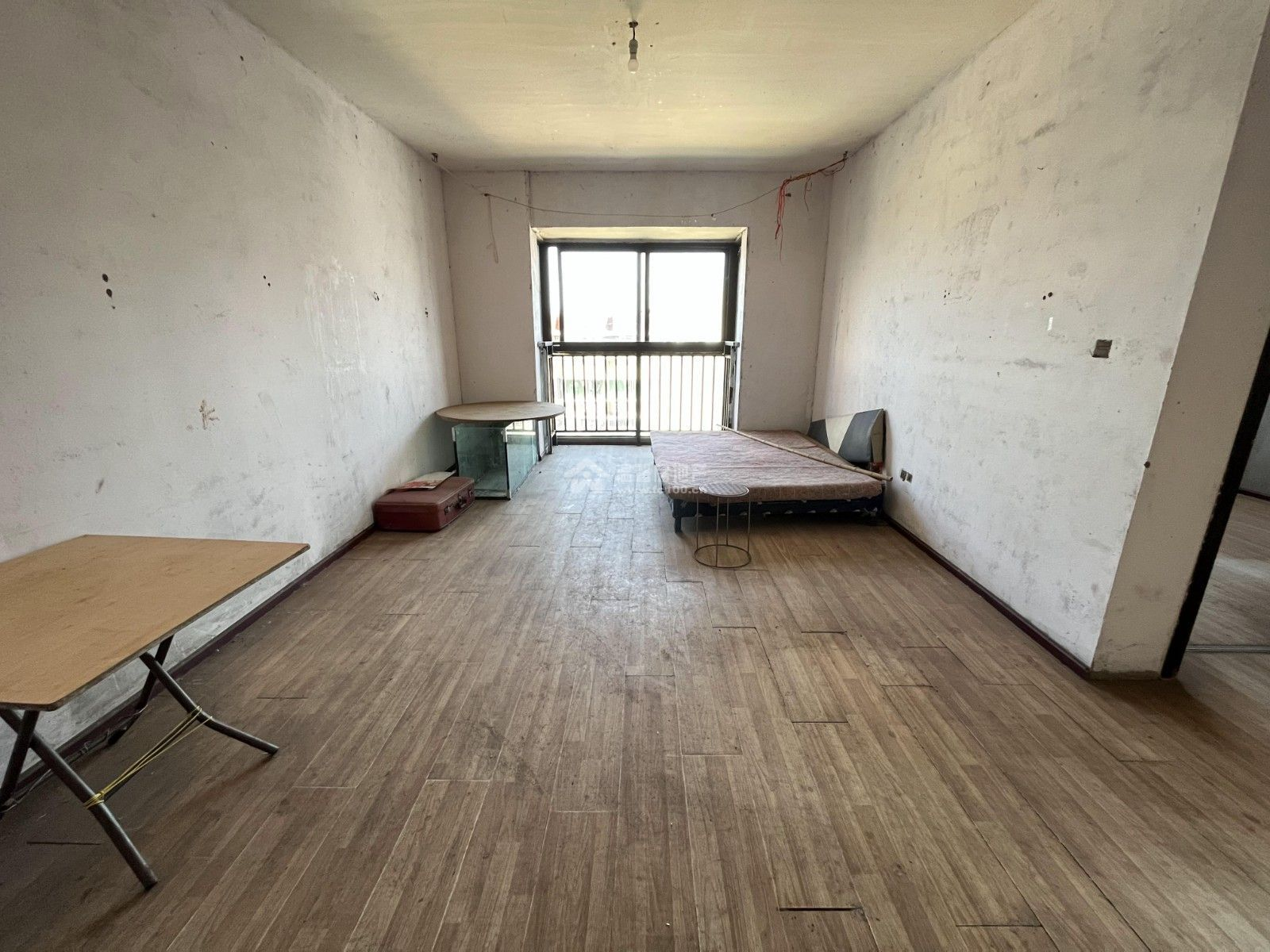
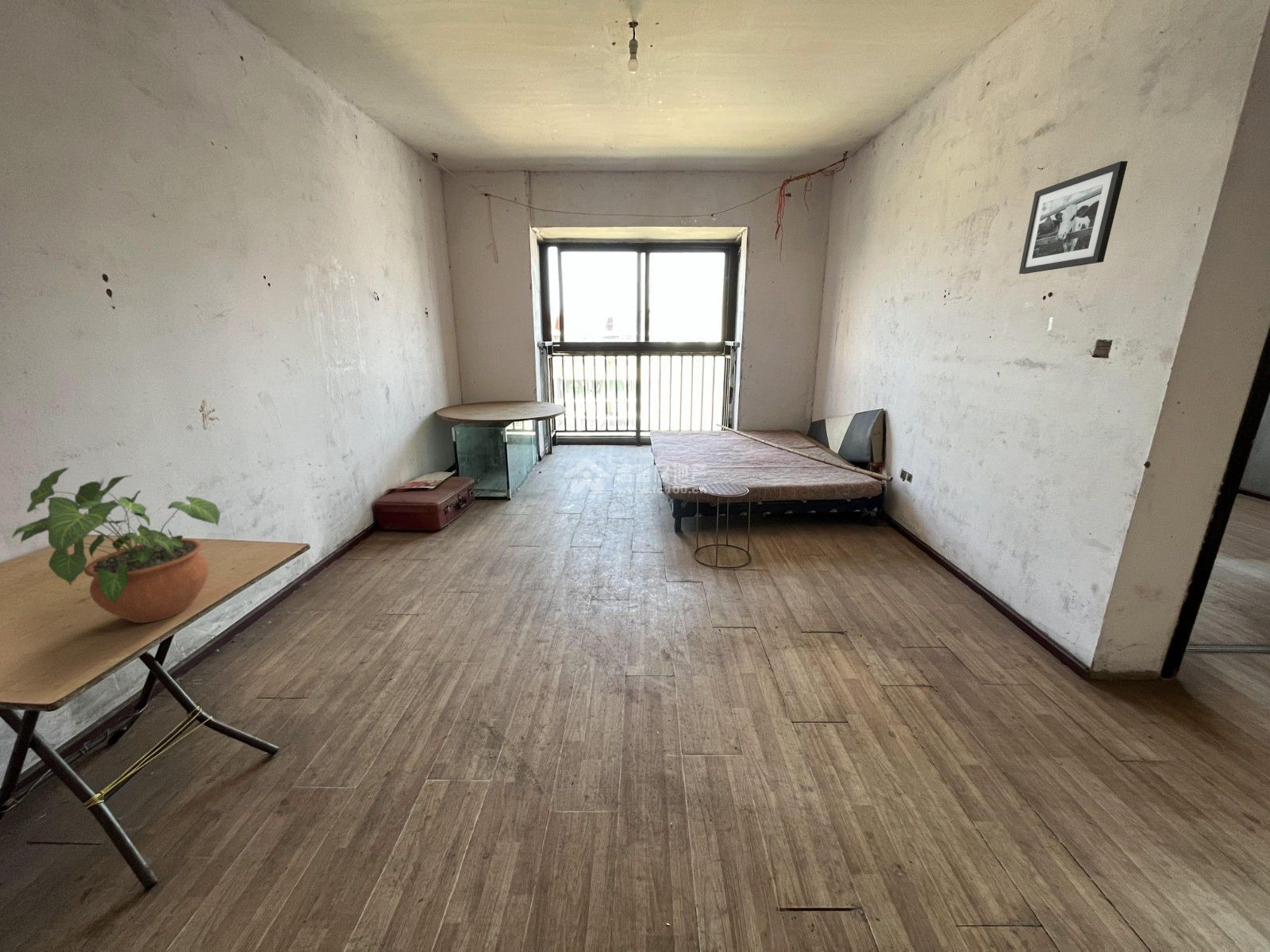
+ potted plant (117, 543)
+ picture frame (1067, 224)
